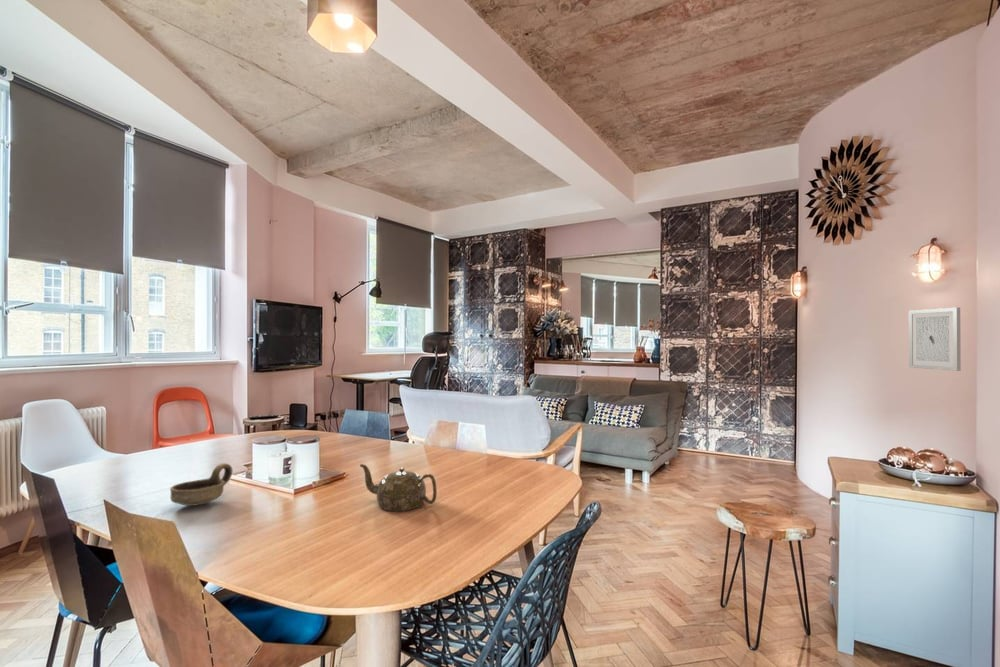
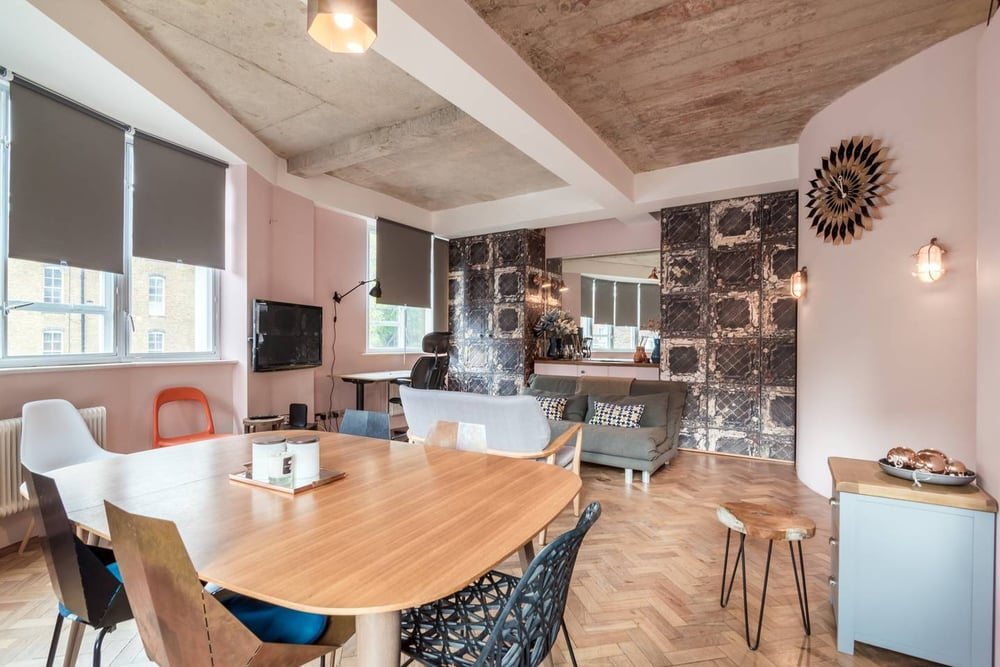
- bowl (203, 485)
- wall art (933, 339)
- teapot (397, 484)
